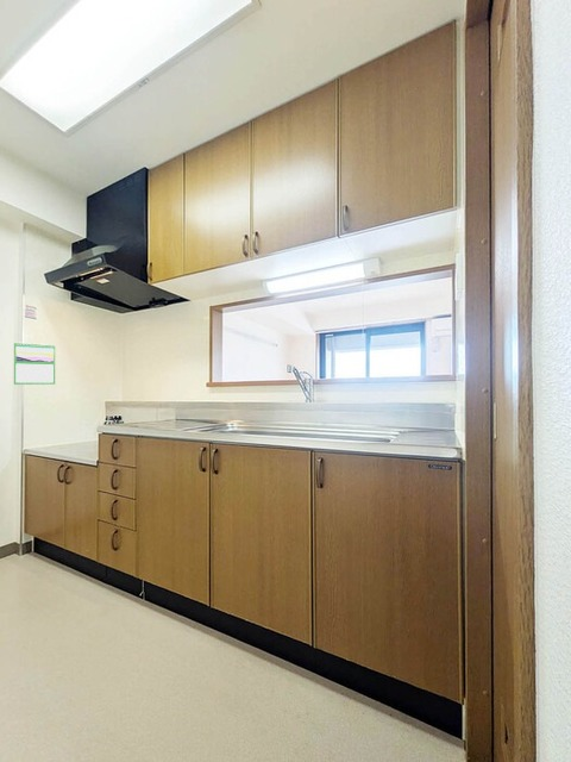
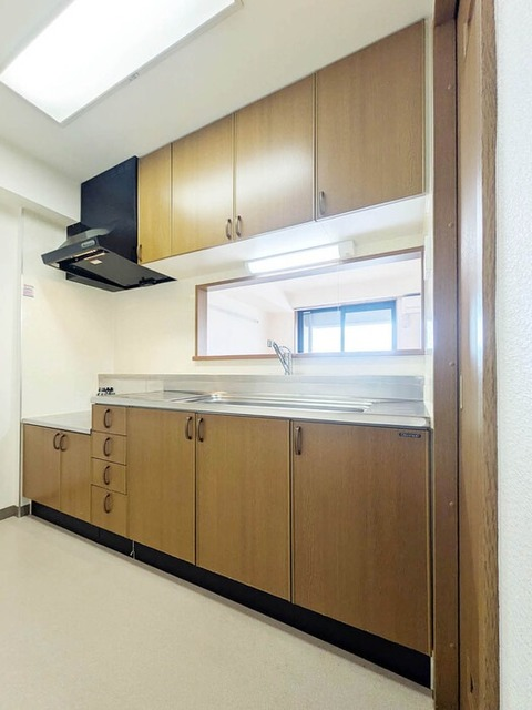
- calendar (34, 363)
